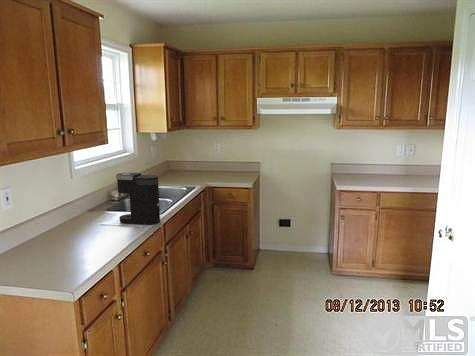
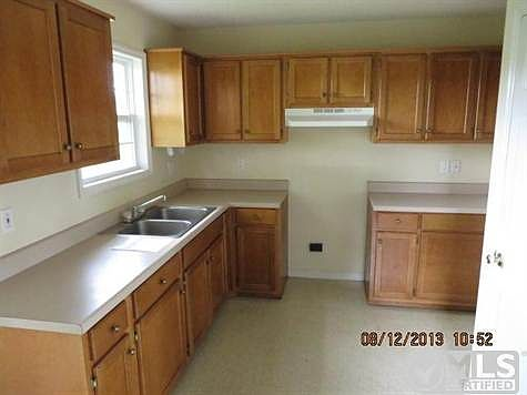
- coffee maker (138, 198)
